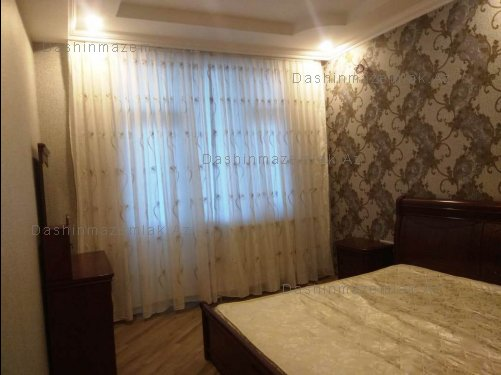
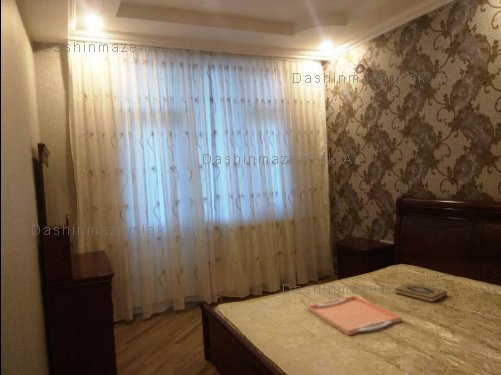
+ hardback book (420, 292)
+ serving tray (351, 312)
